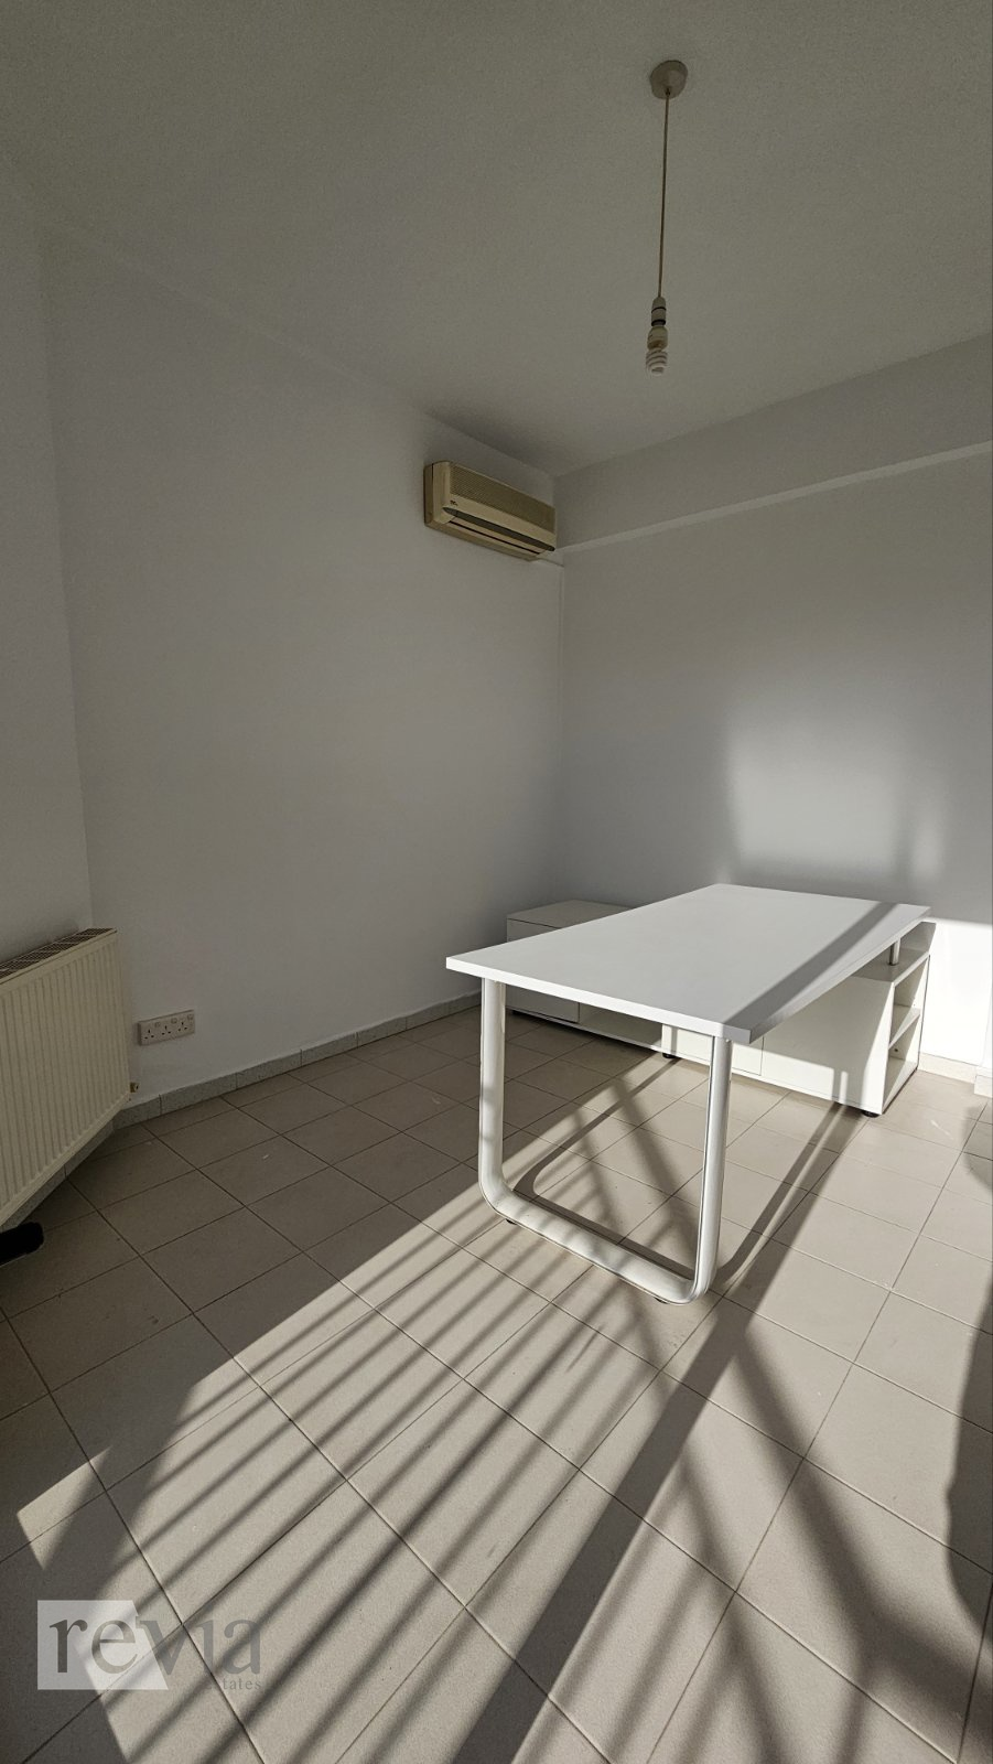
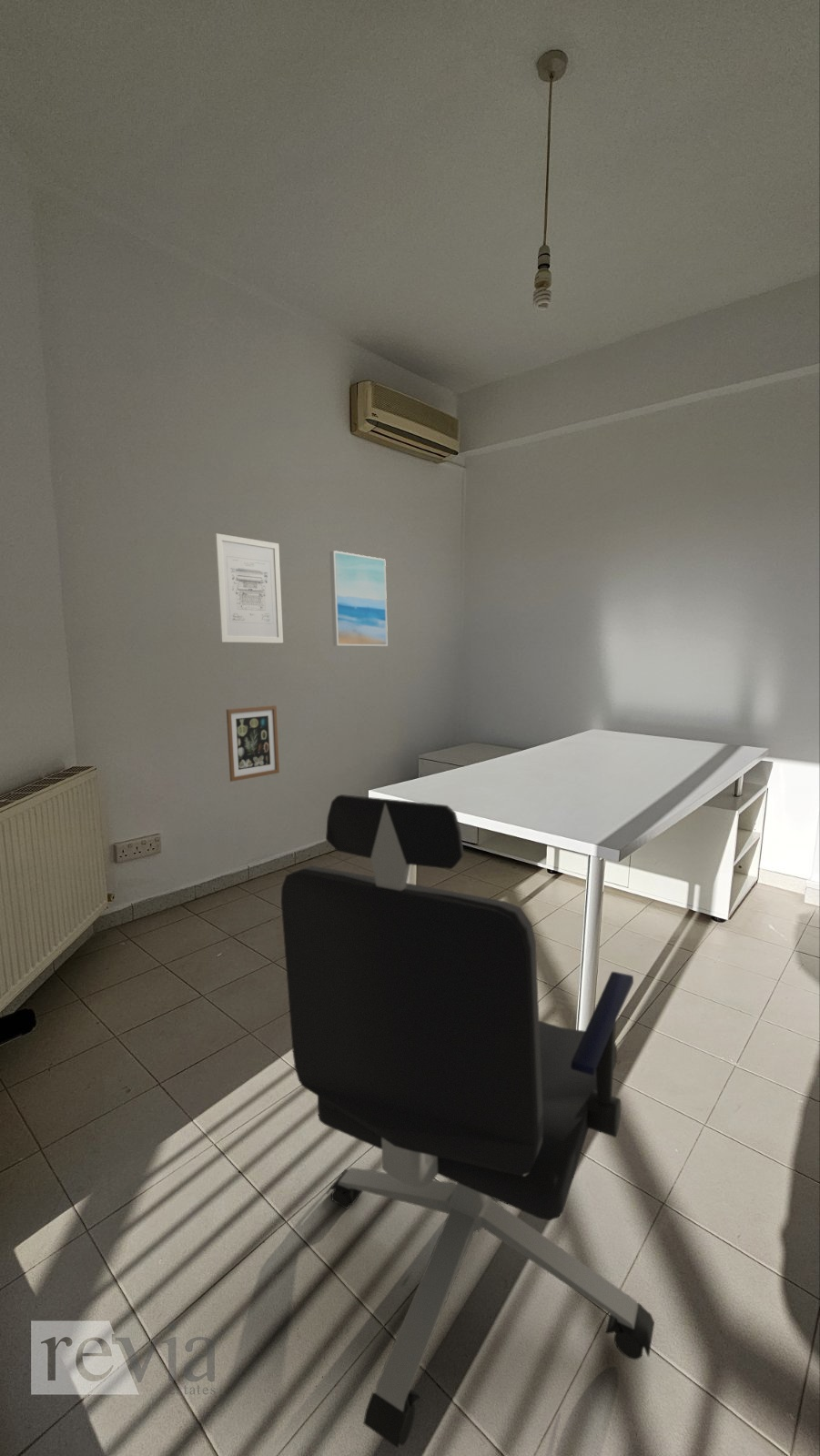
+ wall art (253, 742)
+ wall art (359, 601)
+ wall art (250, 591)
+ office chair (468, 1027)
